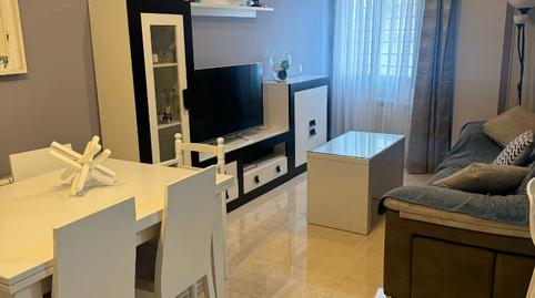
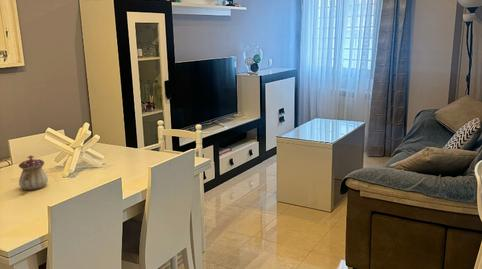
+ teapot (31, 171)
